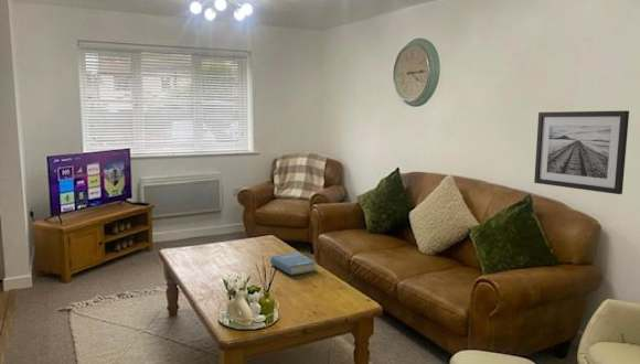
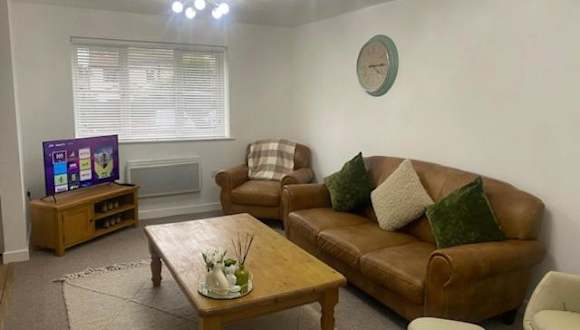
- hardback book (292, 263)
- wall art (577, 150)
